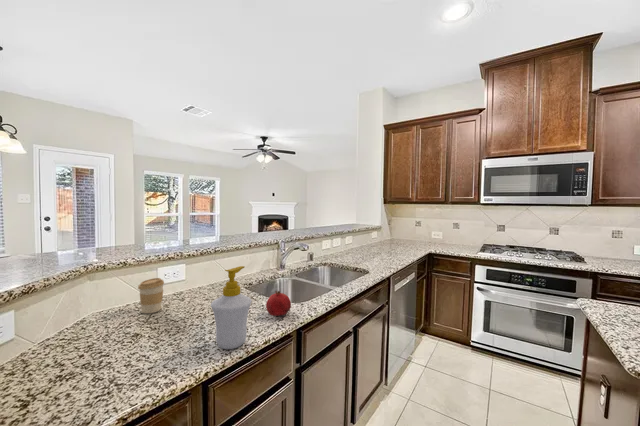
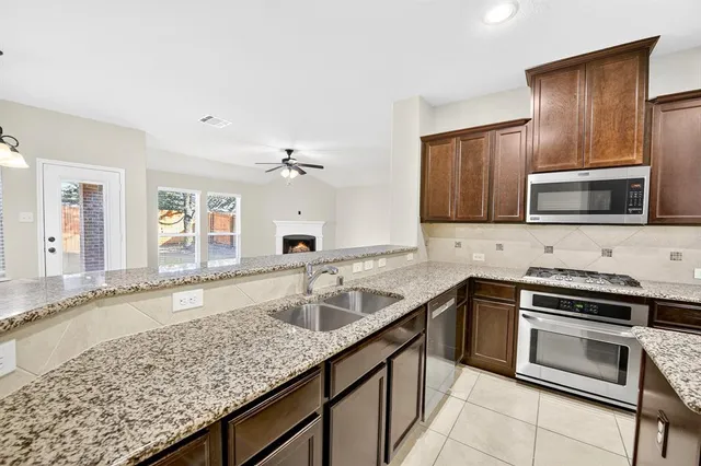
- fruit (278, 302)
- soap bottle (231, 306)
- coffee cup (151, 294)
